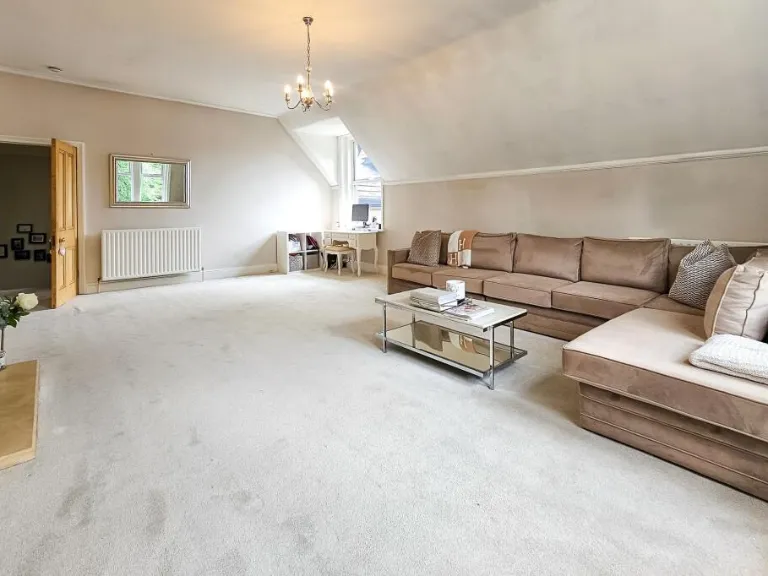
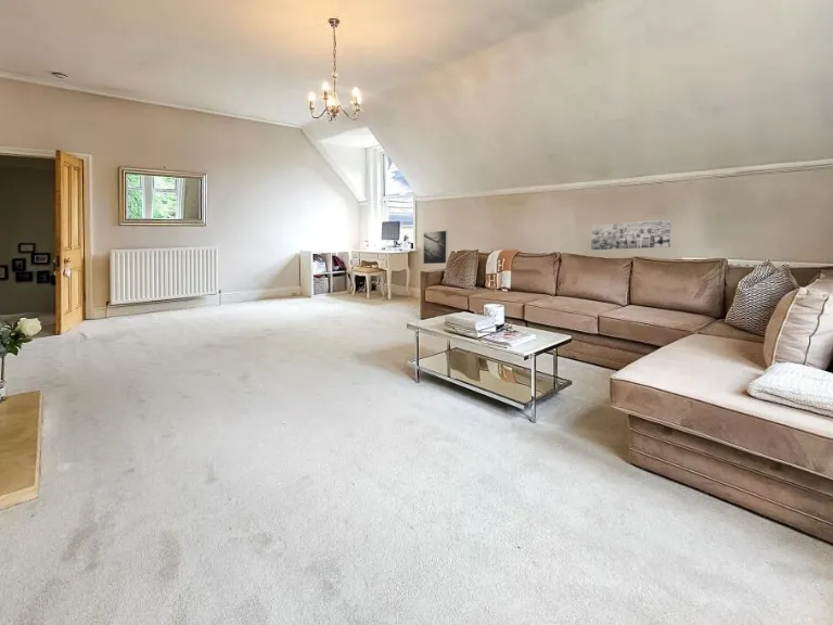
+ wall art (628, 235)
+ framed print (435, 247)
